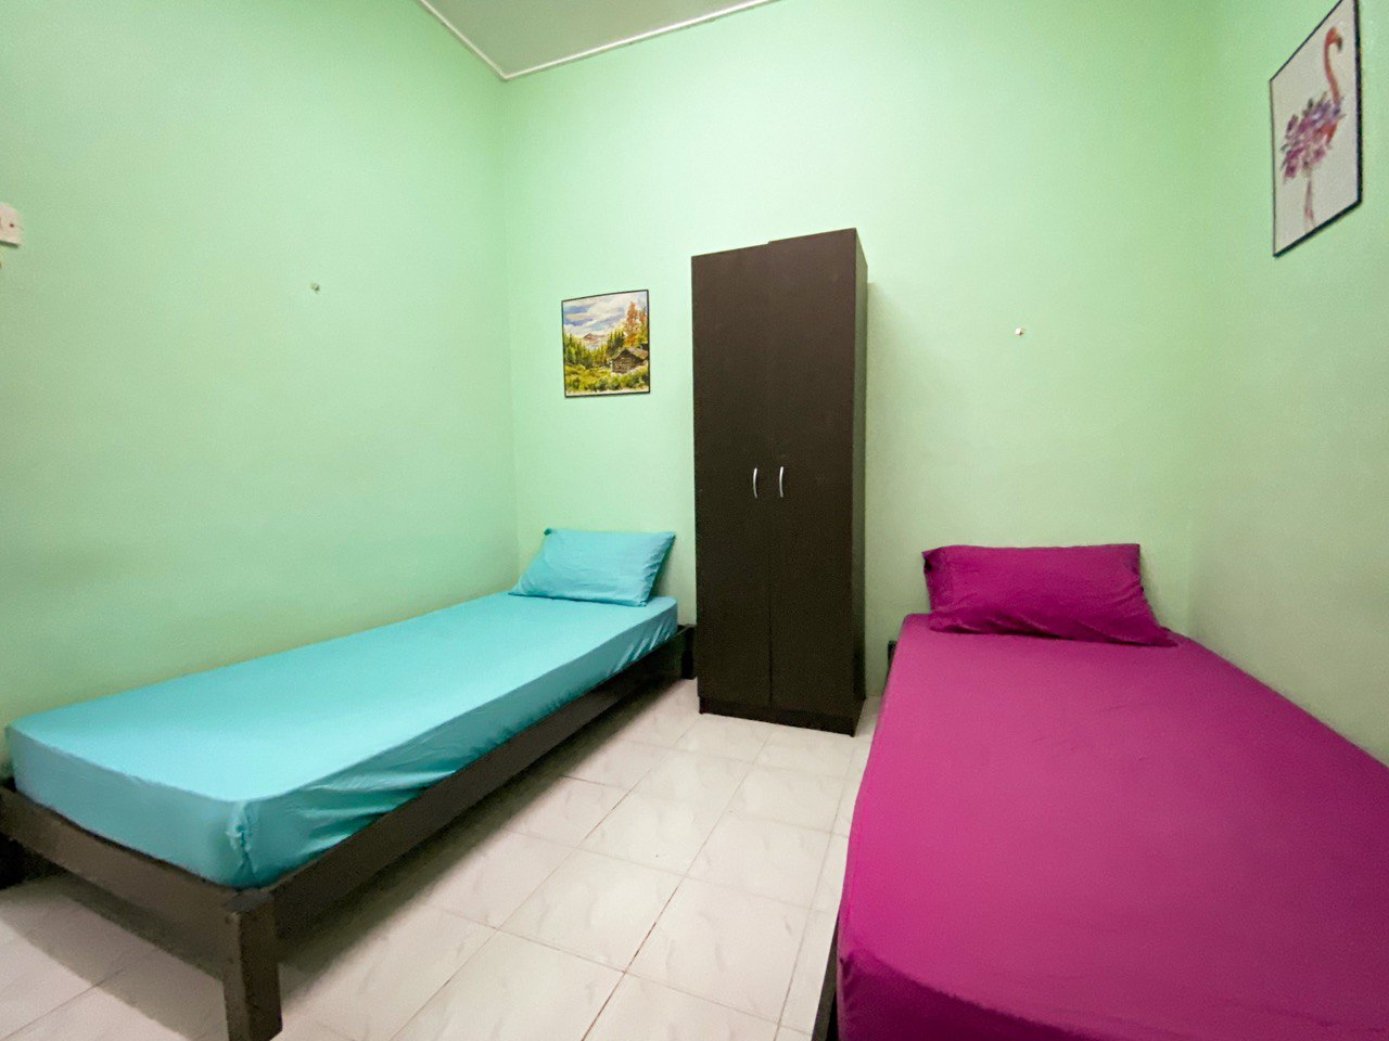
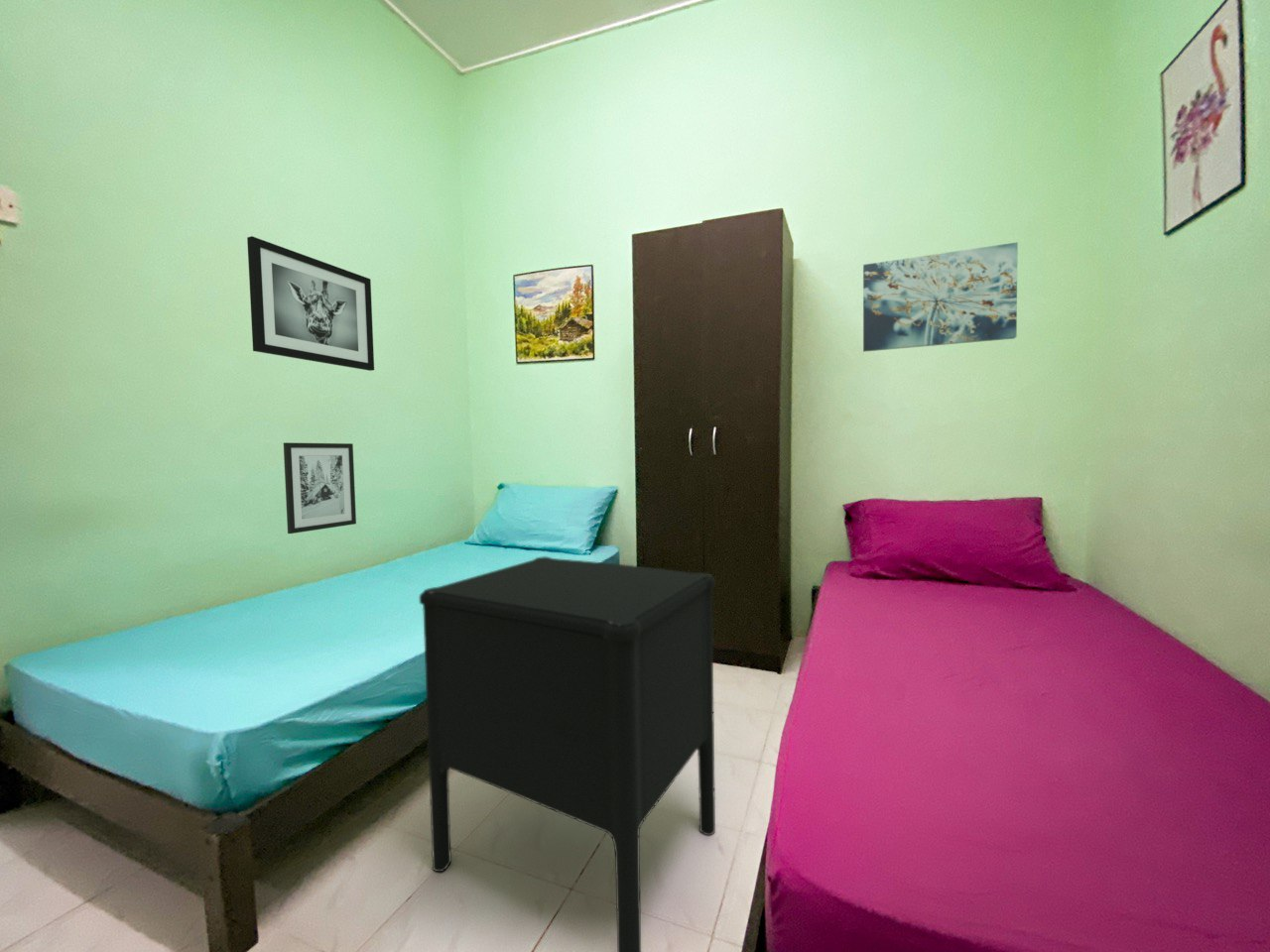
+ wall art (318, 310)
+ wall art (321, 486)
+ wall art (936, 299)
+ nightstand (577, 714)
